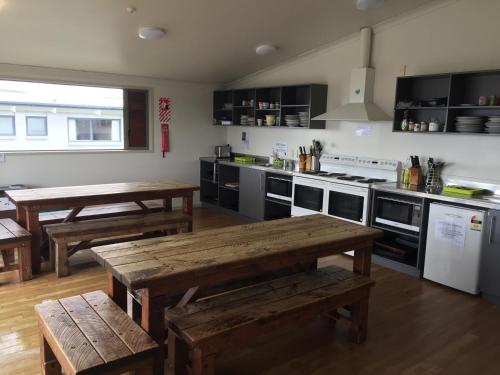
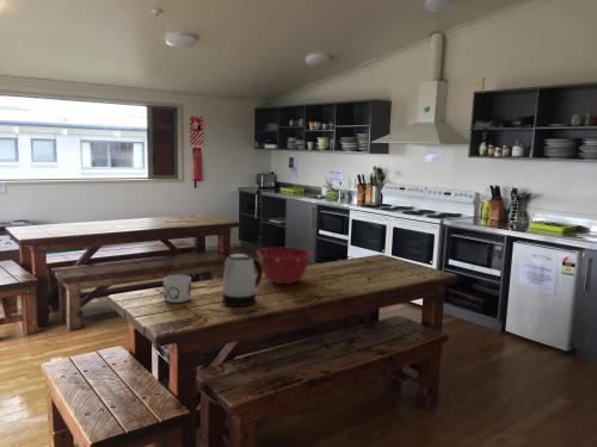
+ mug (176, 287)
+ kettle (242, 278)
+ mixing bowl (283, 266)
